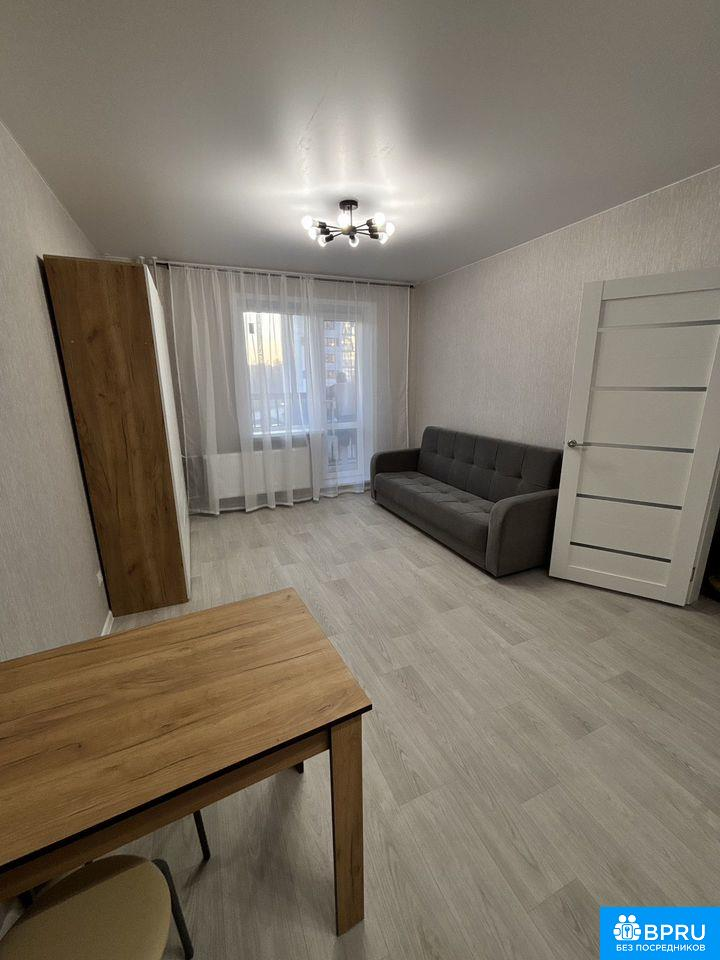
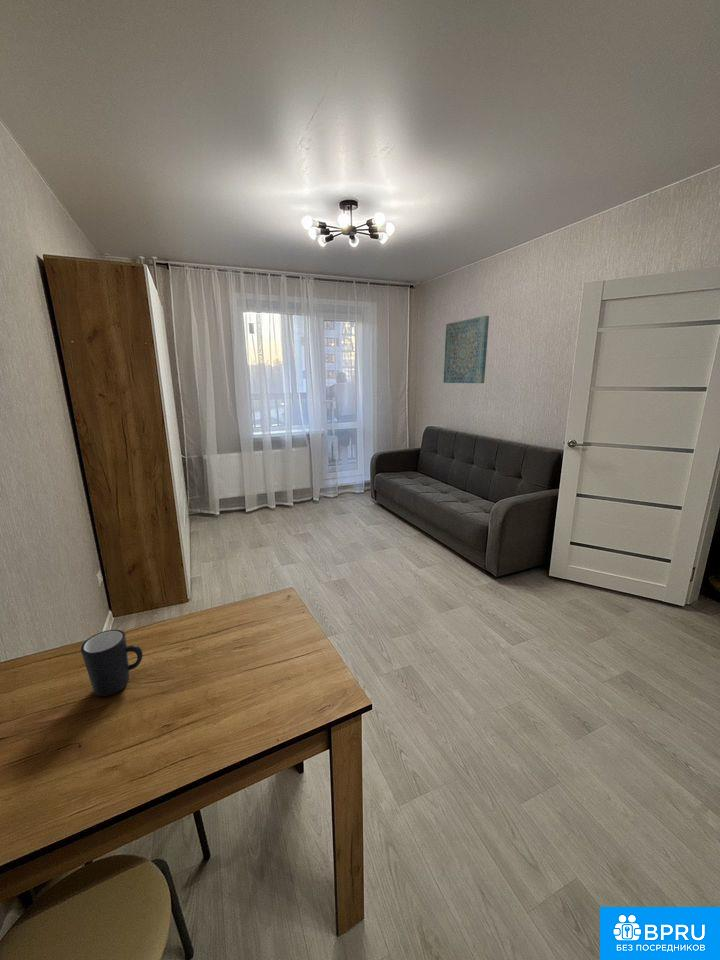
+ mug (115, 662)
+ wall art (464, 352)
